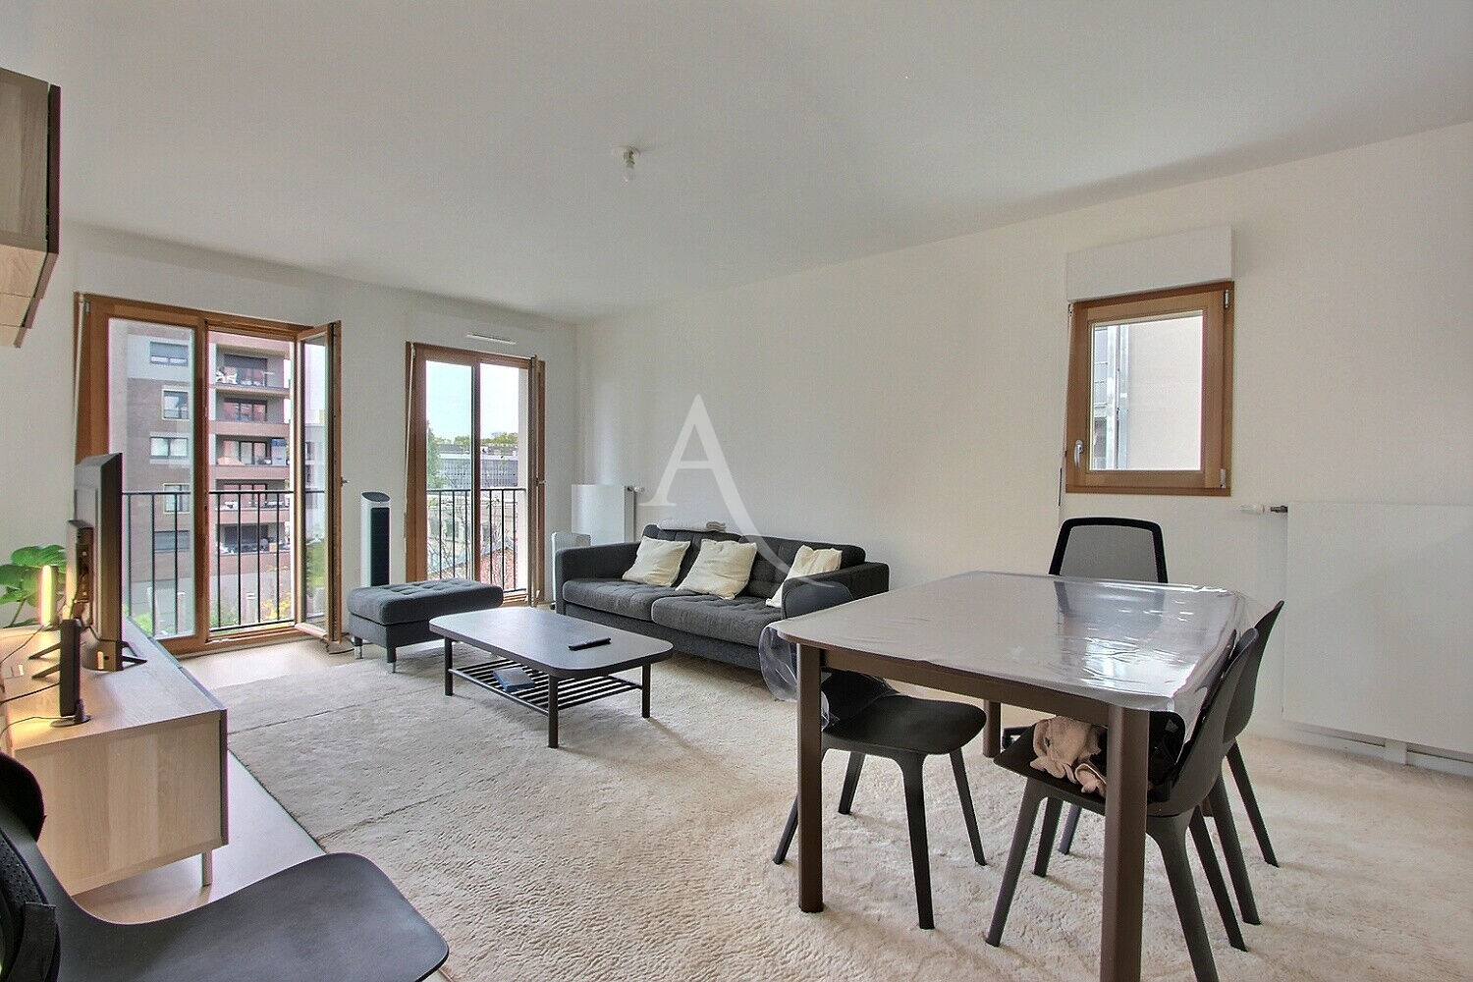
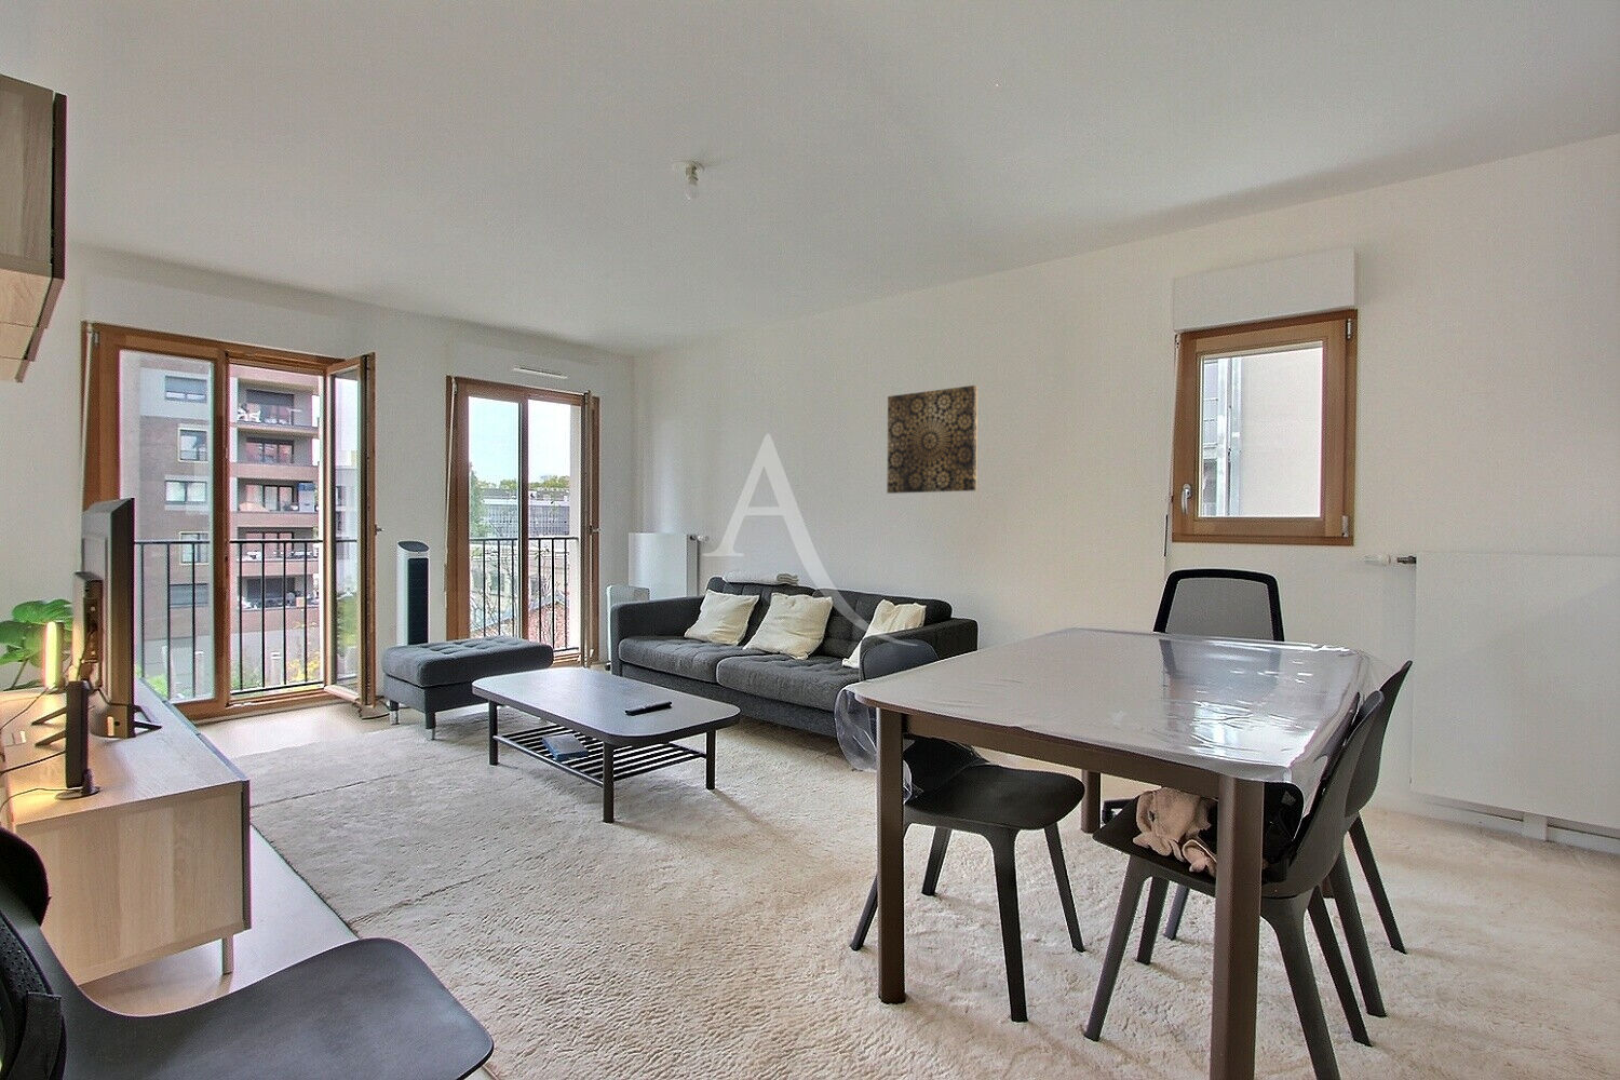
+ wall art (929, 441)
